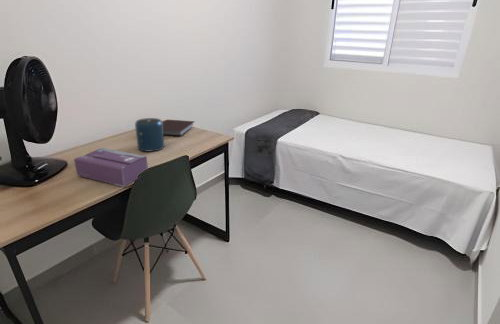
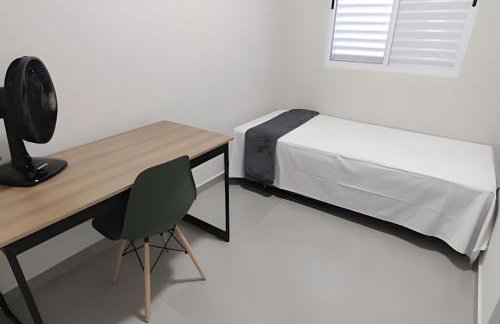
- speaker (150, 134)
- tissue box (112, 165)
- notebook (173, 127)
